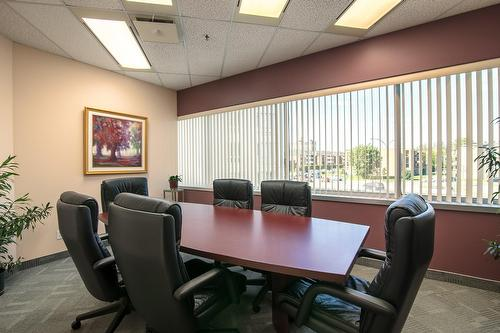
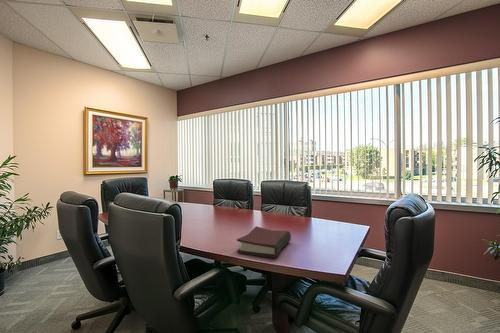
+ hardback book (265, 240)
